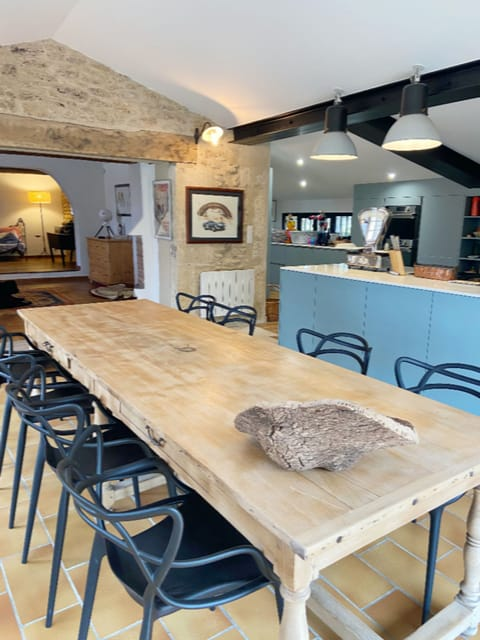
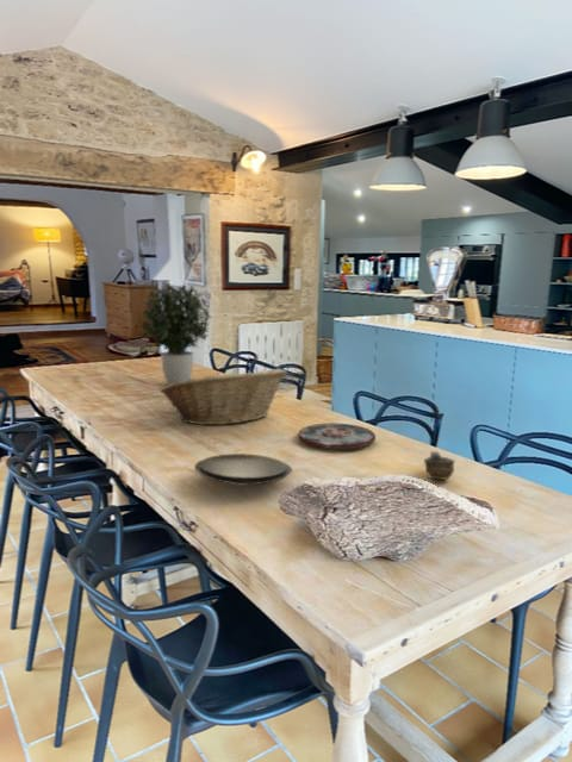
+ plate (243, 471)
+ cup (440, 466)
+ fruit basket (225, 391)
+ plate (336, 435)
+ potted plant (178, 333)
